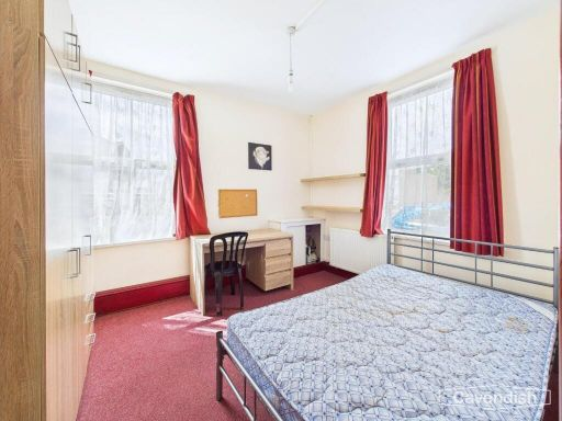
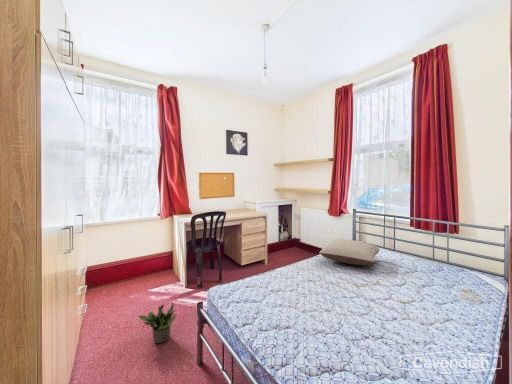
+ pillow (350, 251)
+ potted plant (157, 321)
